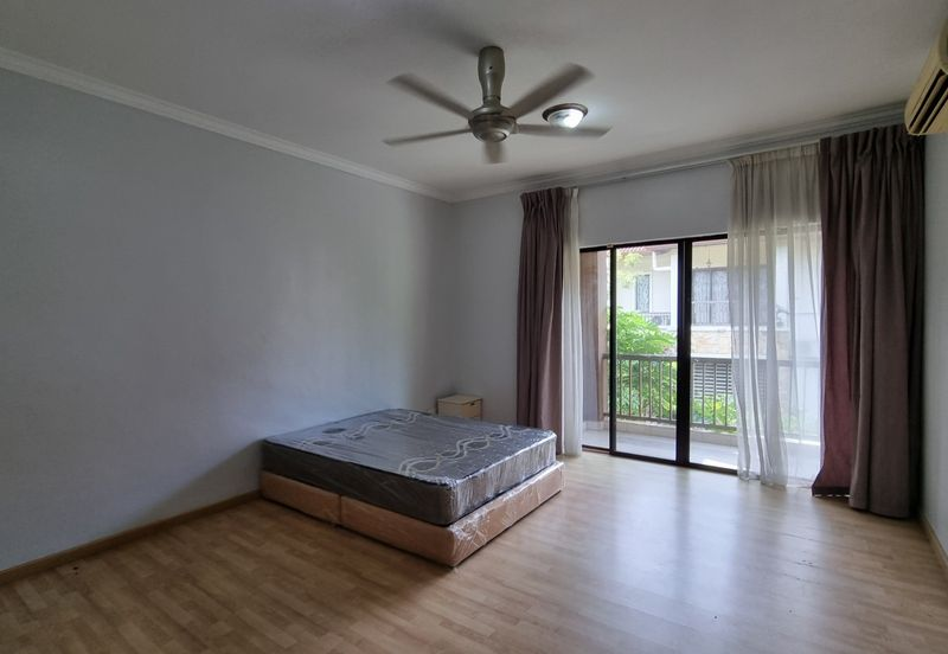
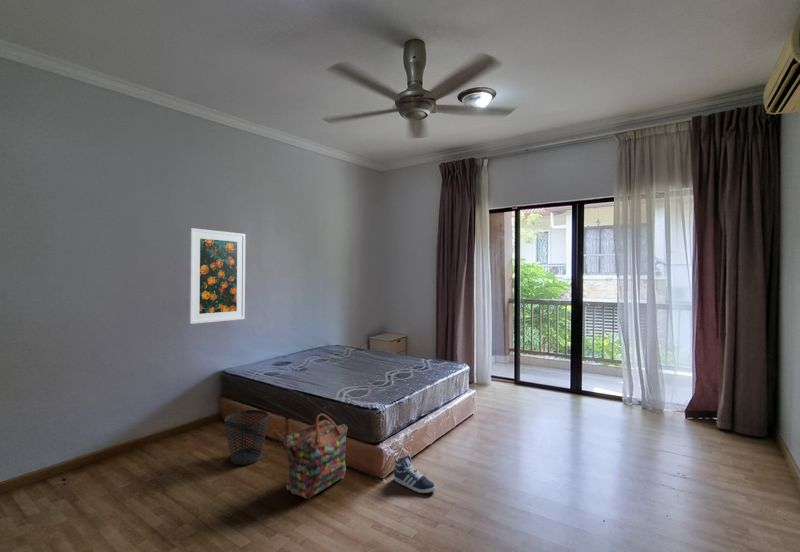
+ backpack (316, 449)
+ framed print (218, 276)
+ sneaker (413, 472)
+ wastebasket (246, 438)
